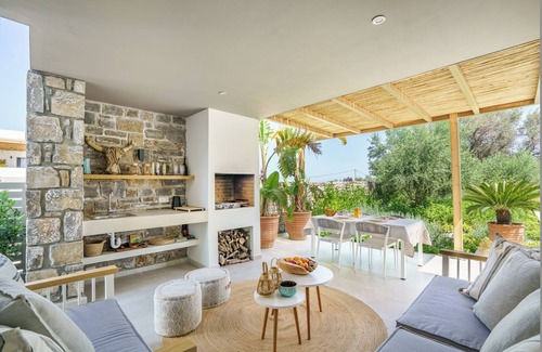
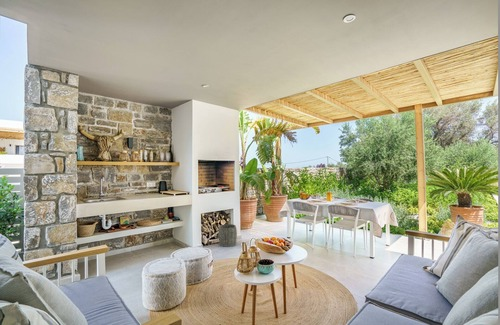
+ woven basket (227, 235)
